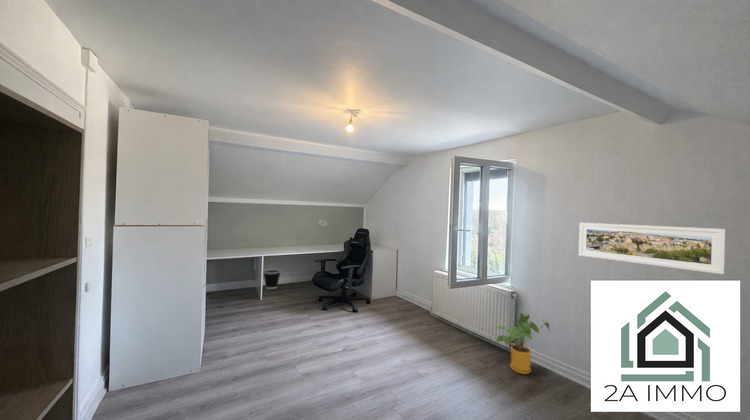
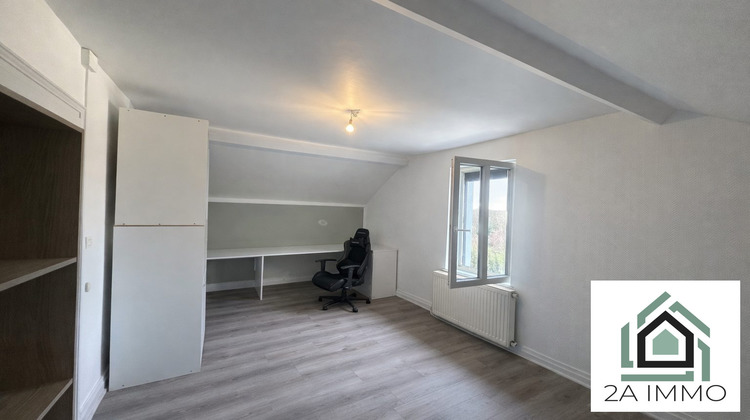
- house plant (520, 342)
- wastebasket (271, 279)
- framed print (640, 244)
